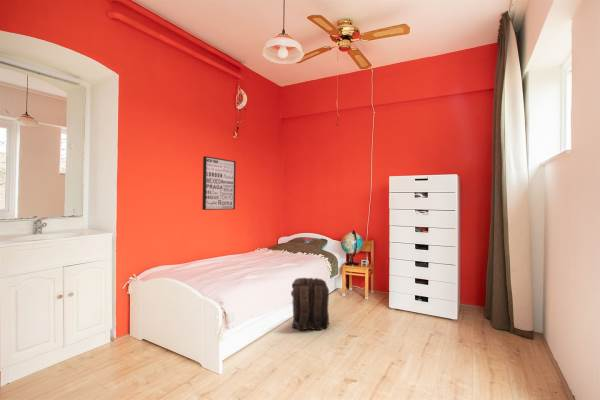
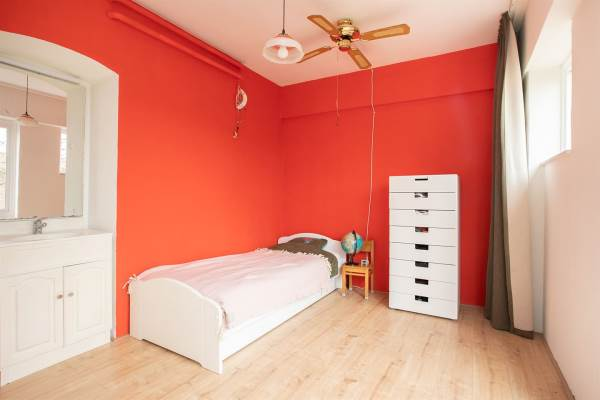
- wall art (219, 184)
- backpack (310, 301)
